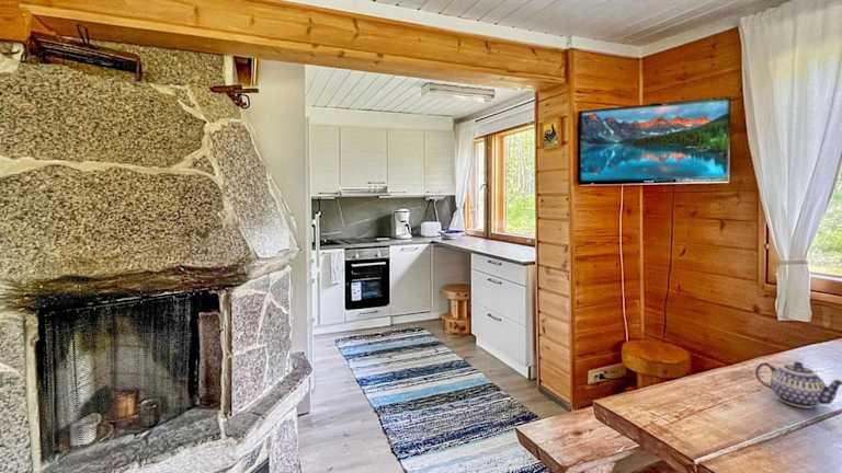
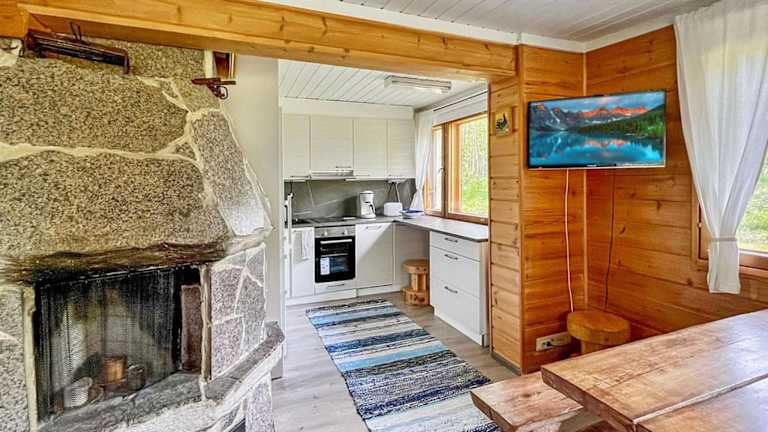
- teapot (797, 382)
